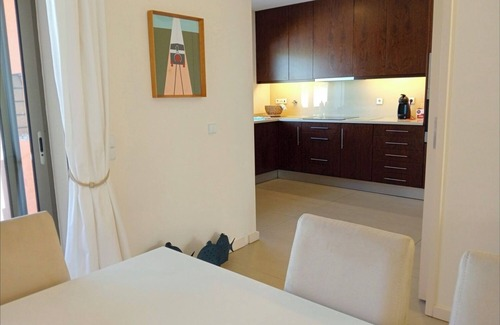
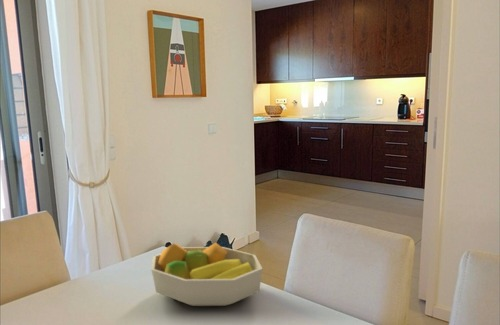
+ fruit bowl (205, 270)
